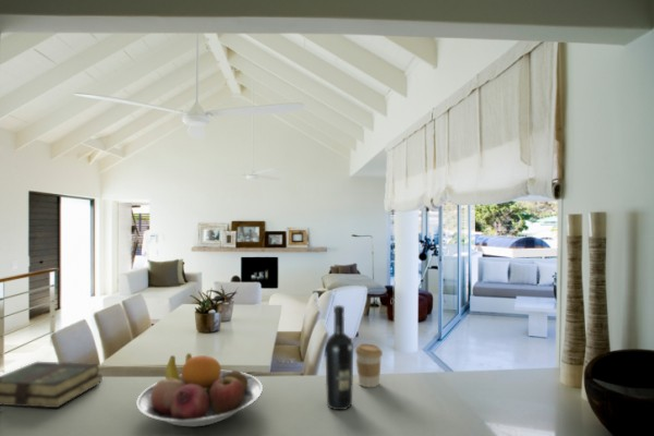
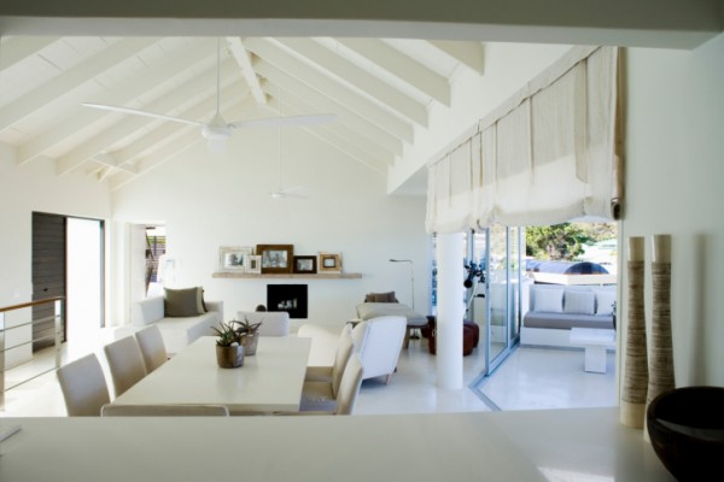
- fruit bowl (202, 387)
- wine bottle (339, 355)
- book (46, 382)
- coffee cup (368, 364)
